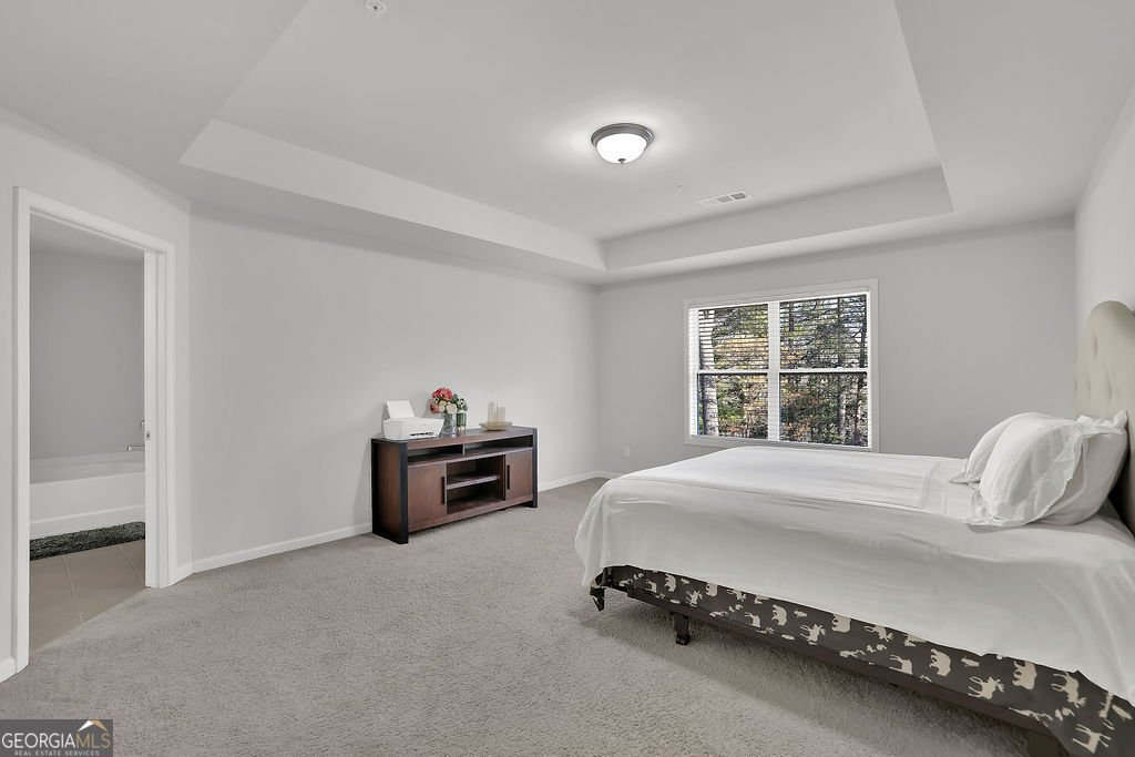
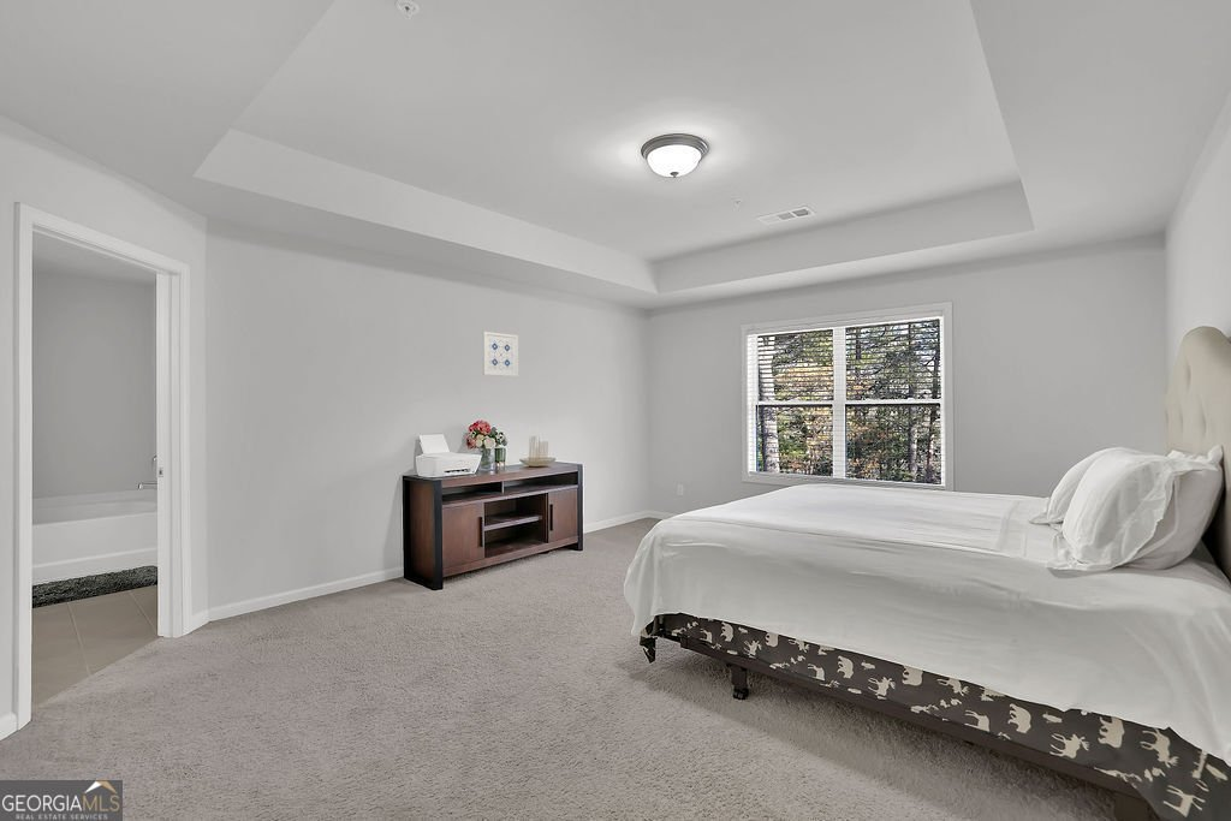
+ wall art (500, 353)
